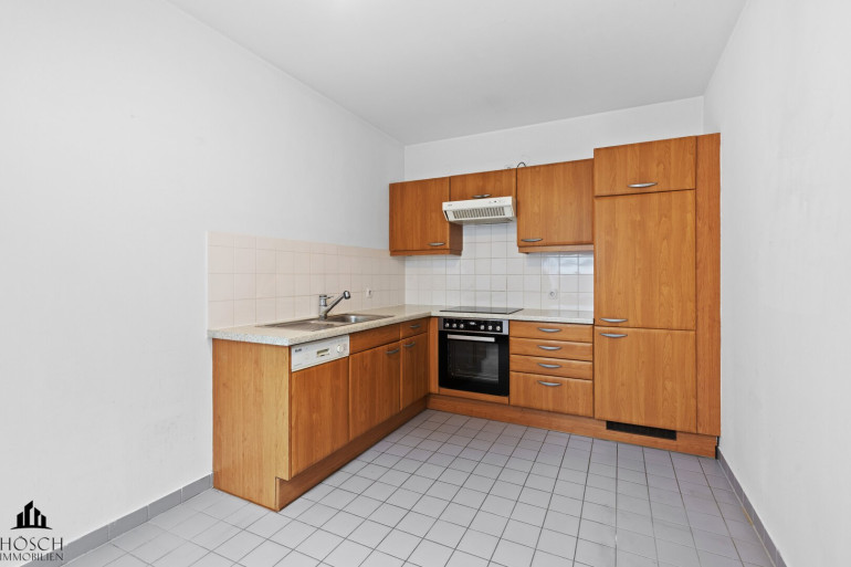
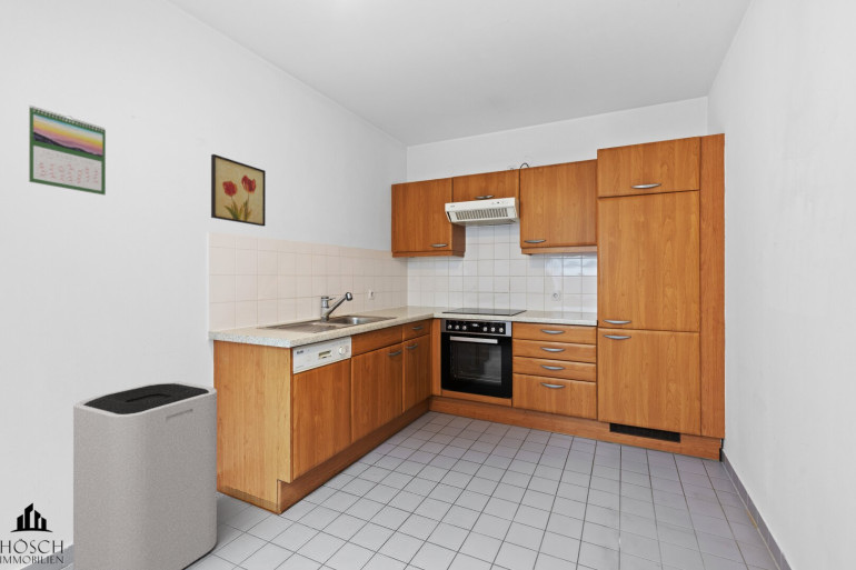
+ calendar (69, 152)
+ trash can (149, 474)
+ wall art (239, 192)
